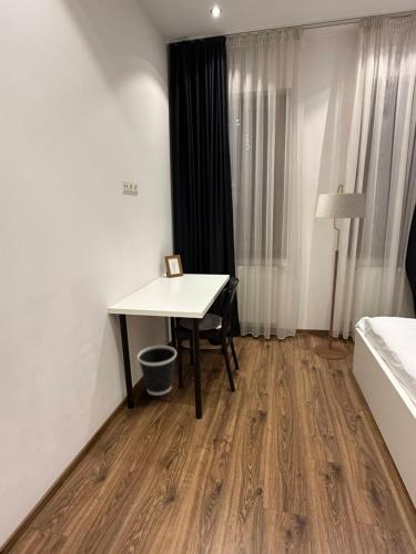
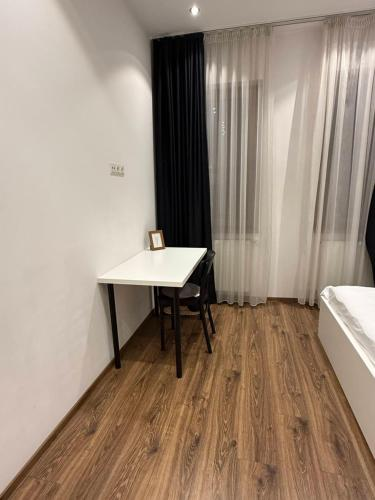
- floor lamp (334, 273)
- wastebasket (158, 371)
